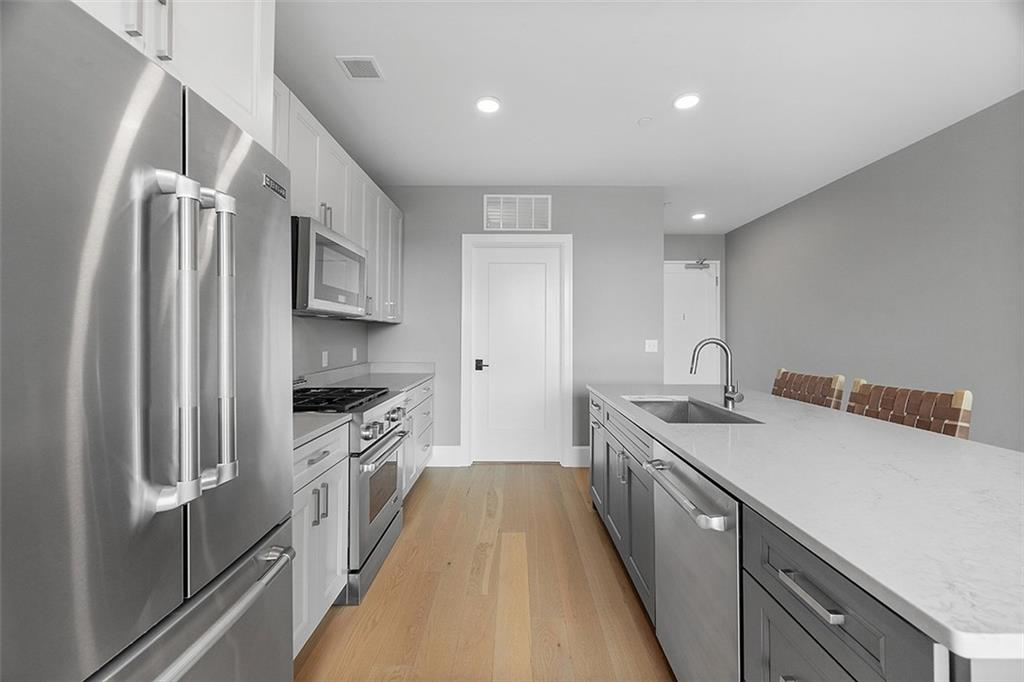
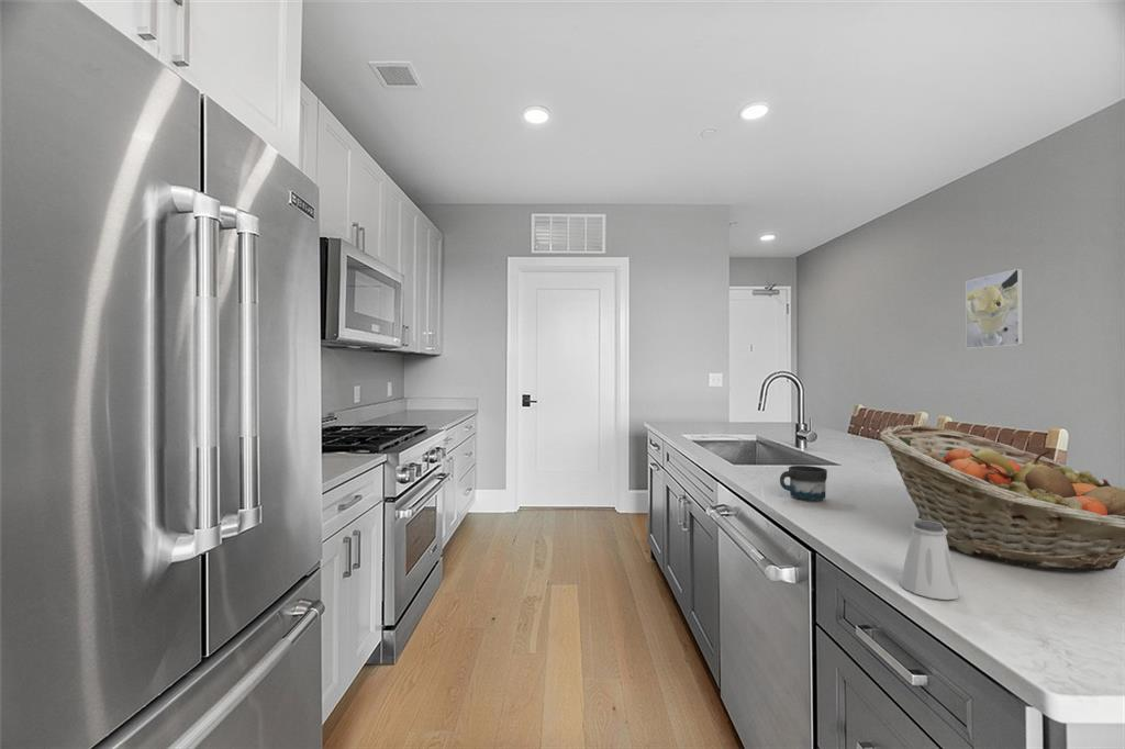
+ saltshaker (928, 556)
+ fruit basket (1001, 485)
+ mug (805, 483)
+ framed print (992, 311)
